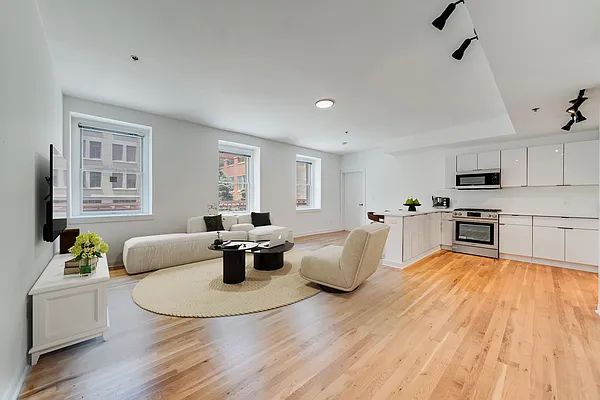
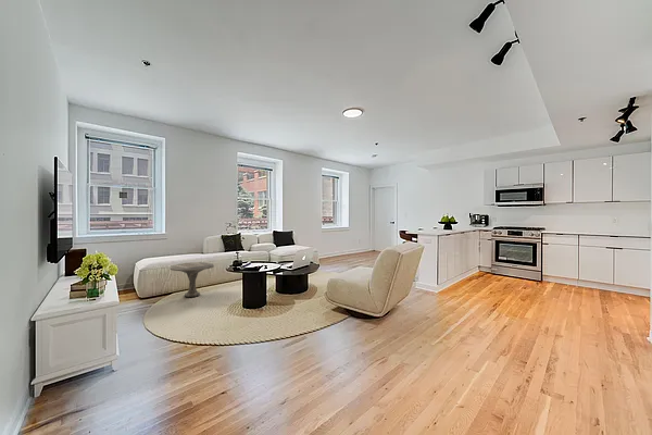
+ side table (192, 279)
